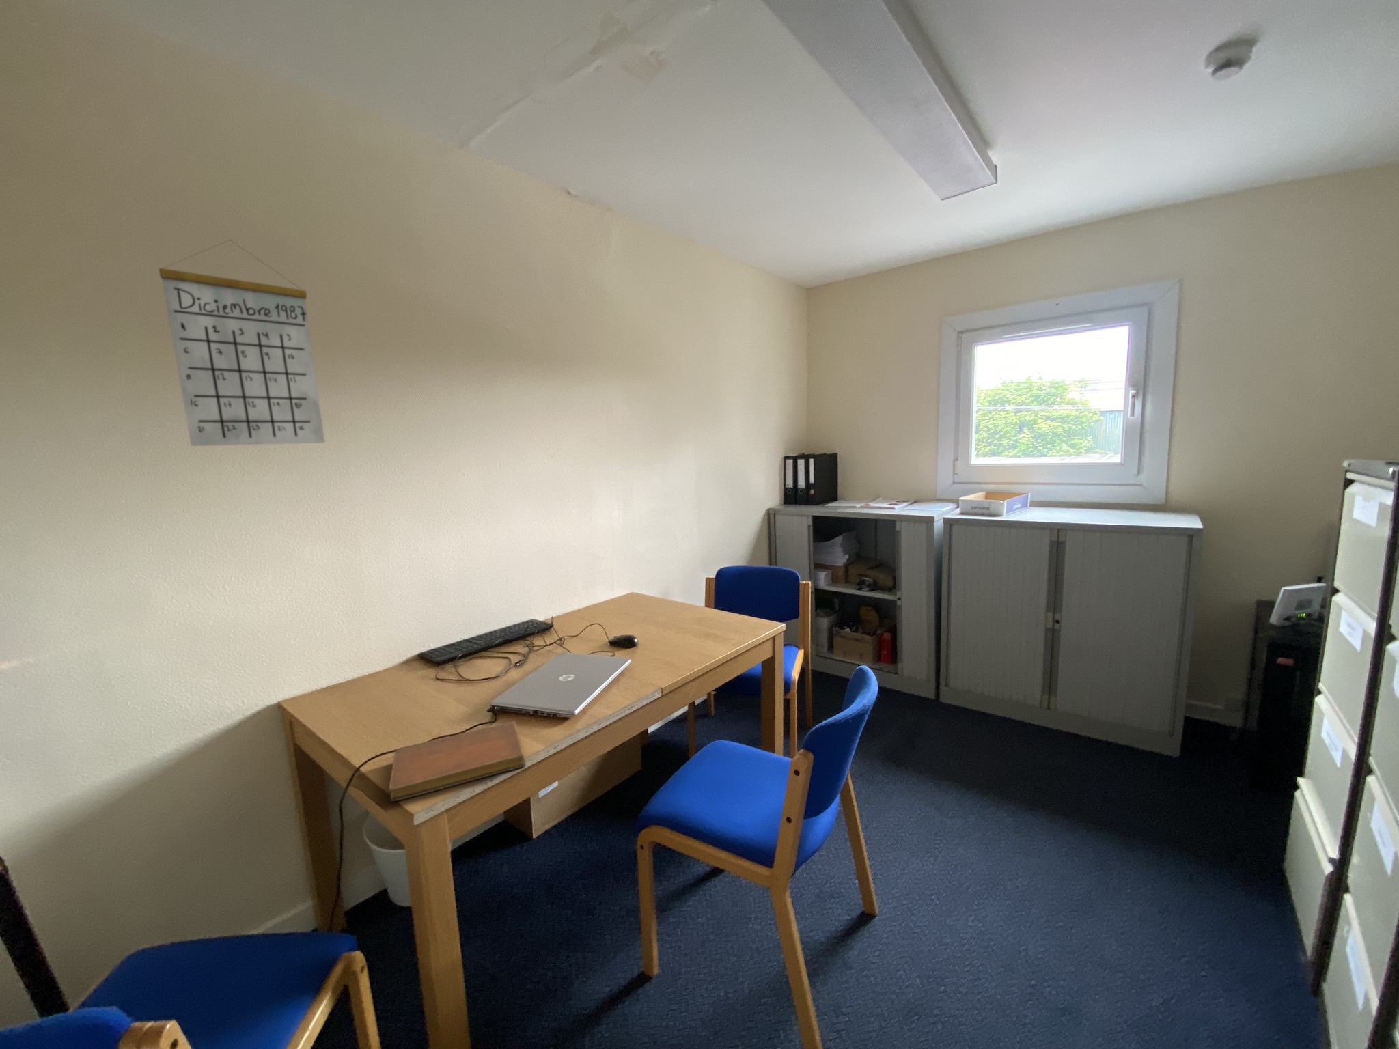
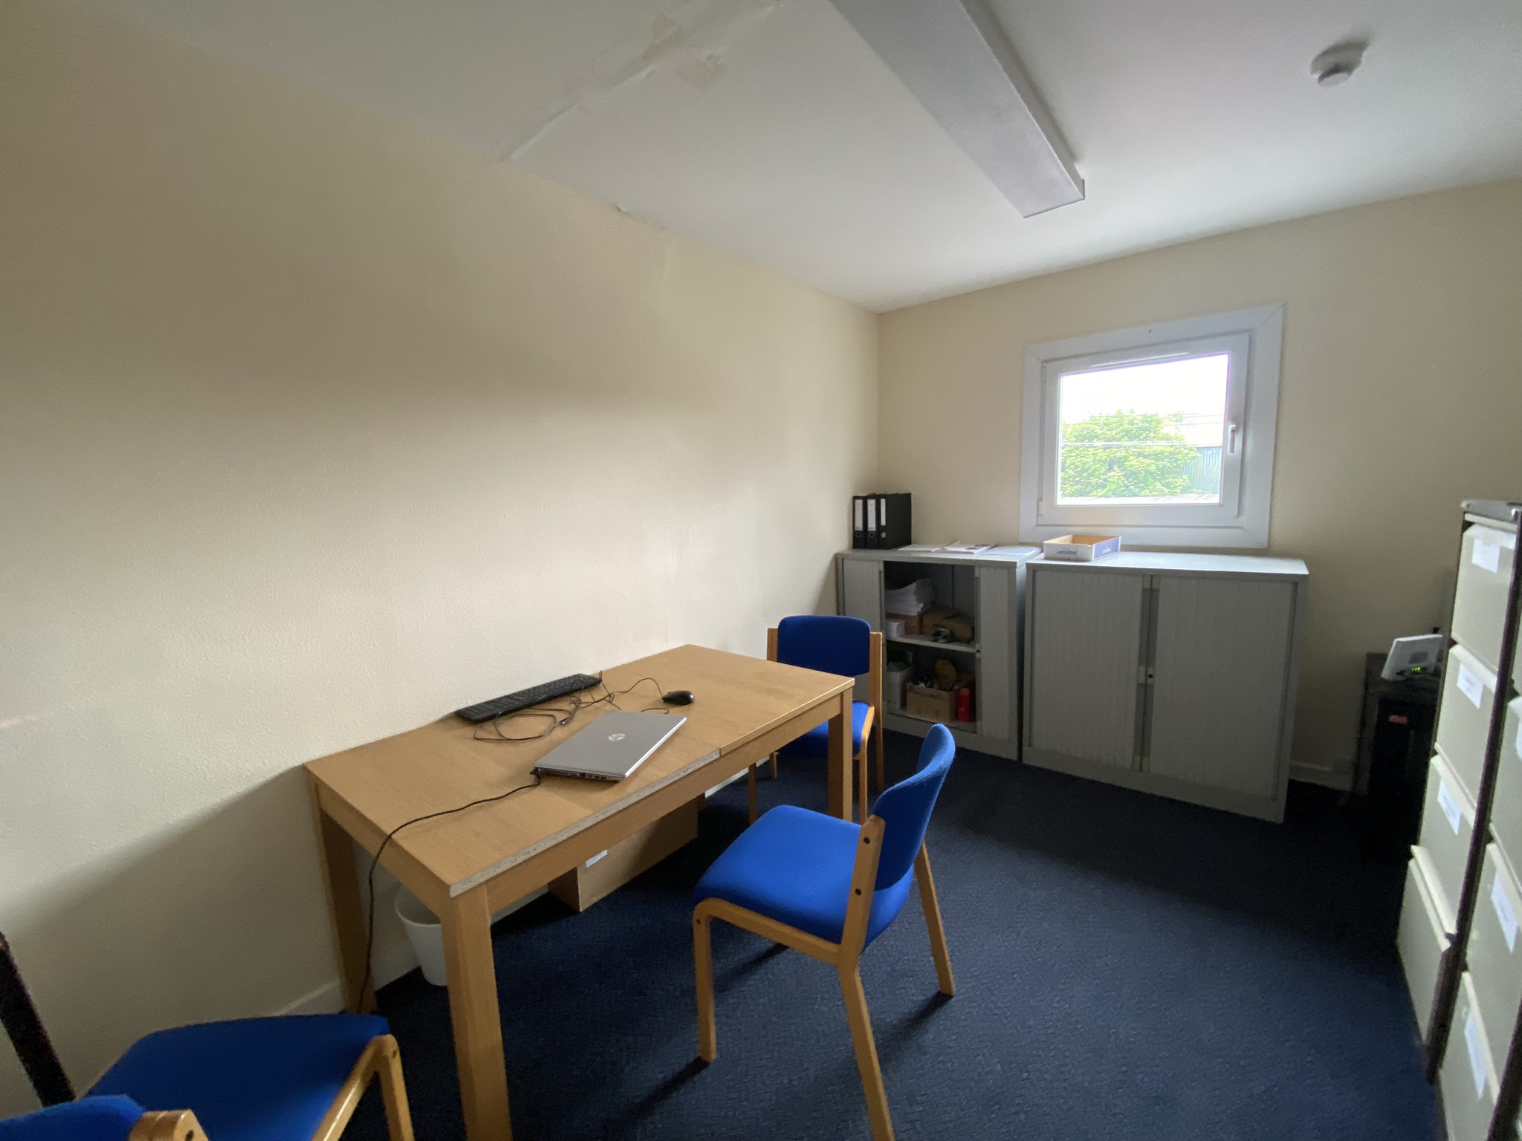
- calendar (247, 344)
- notebook (459, 756)
